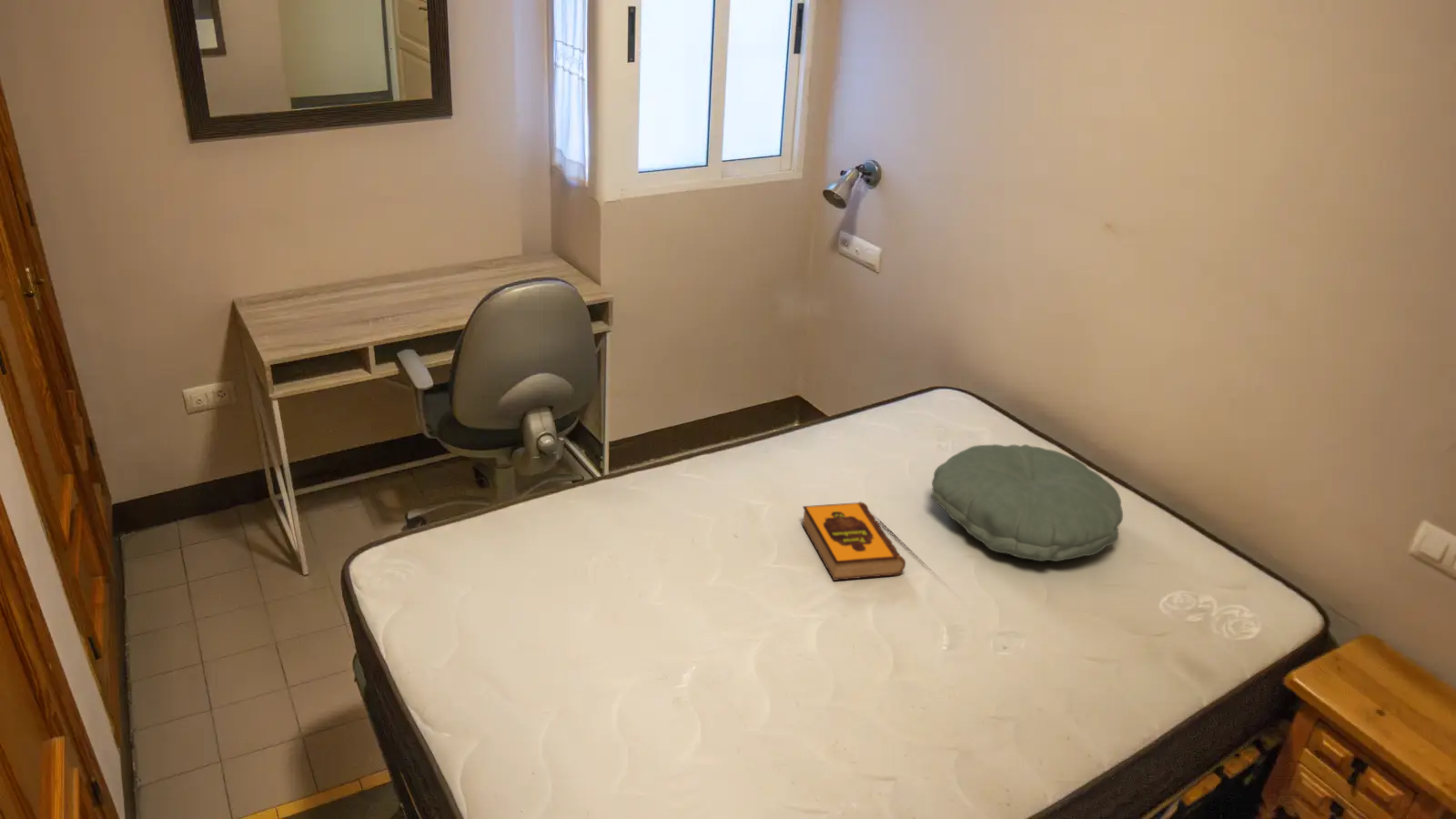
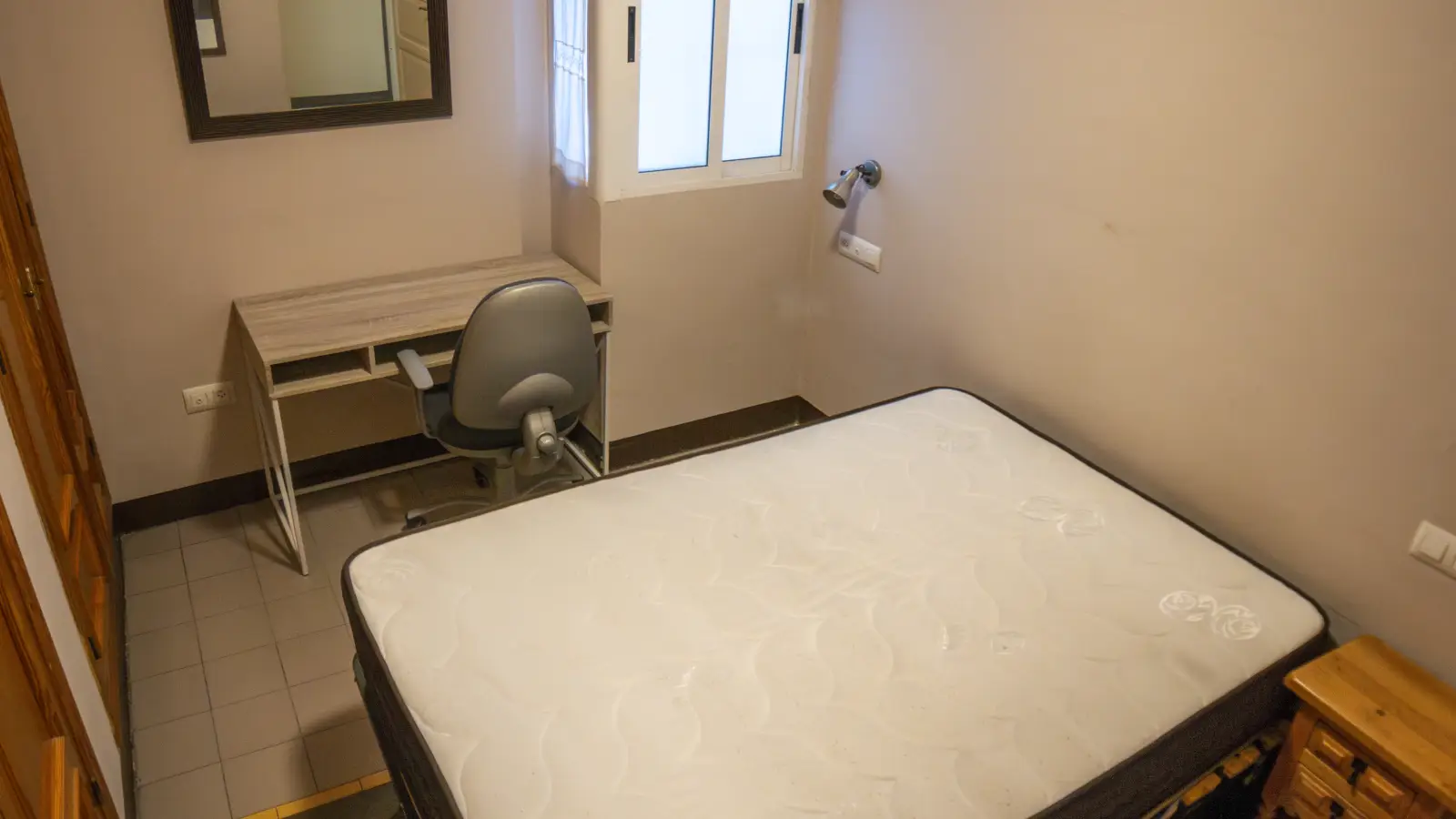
- pillow (1029, 497)
- hardback book (852, 539)
